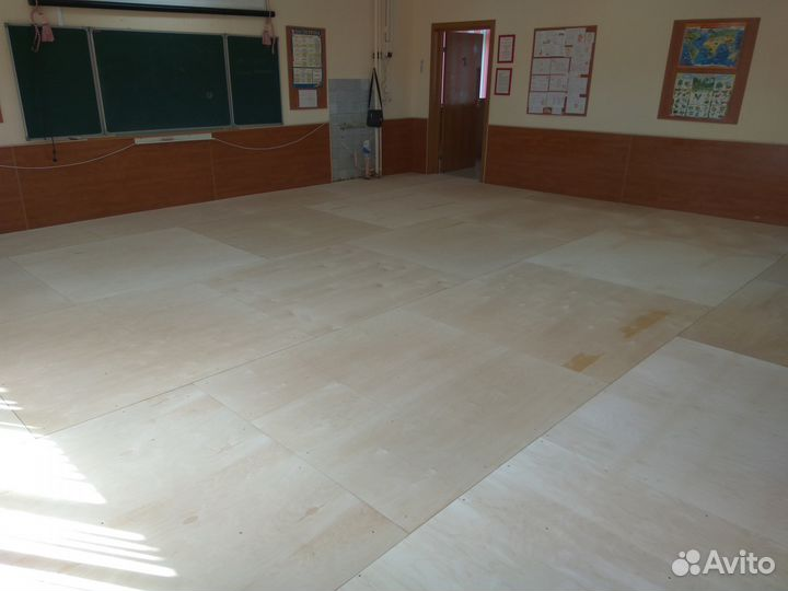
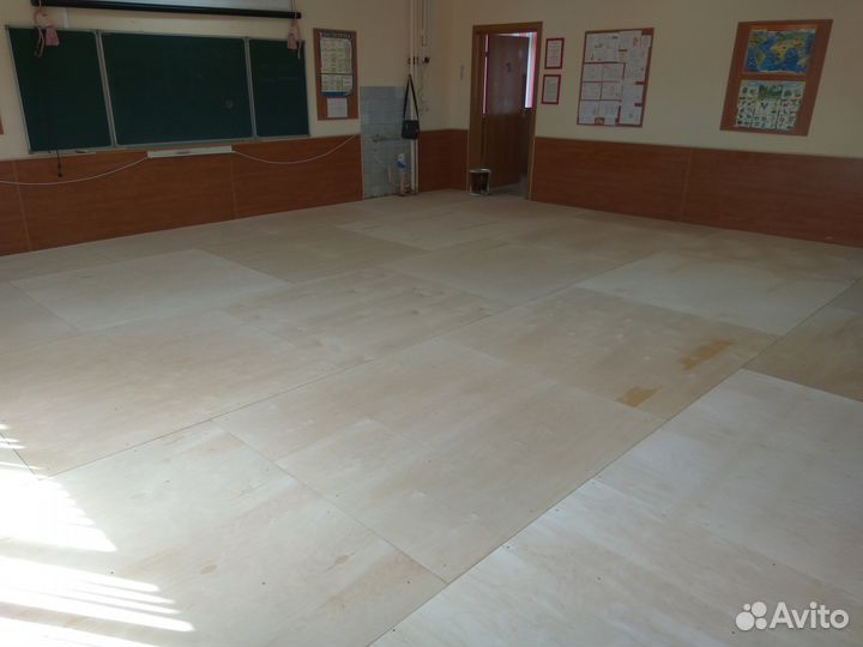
+ waste bin (479, 182)
